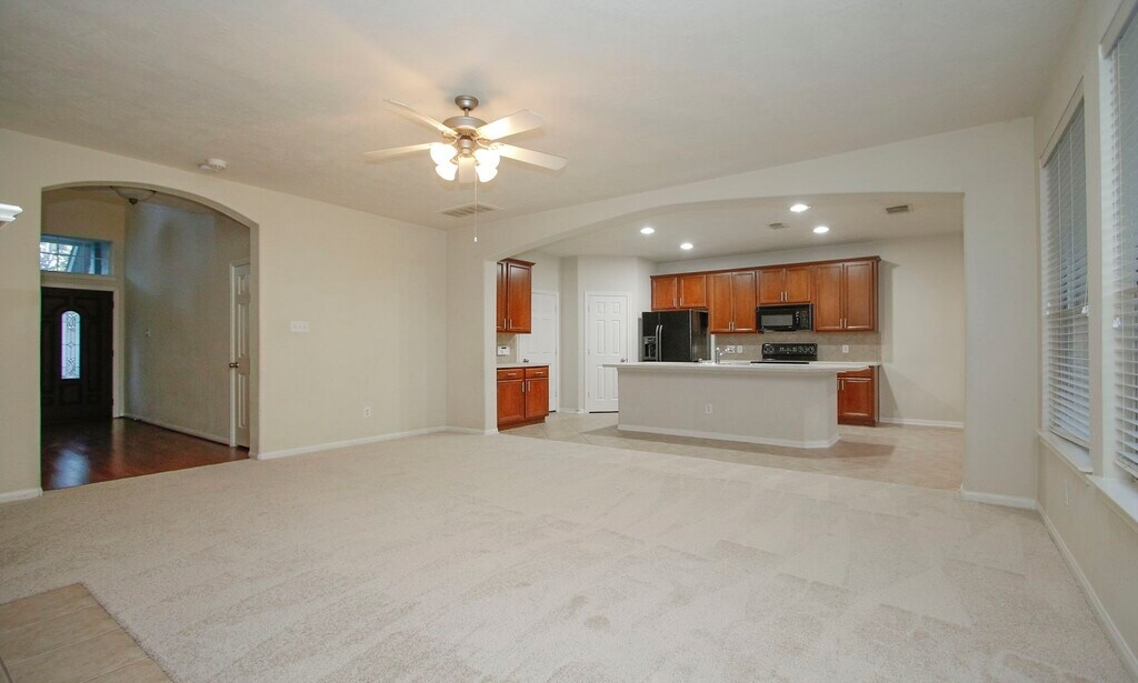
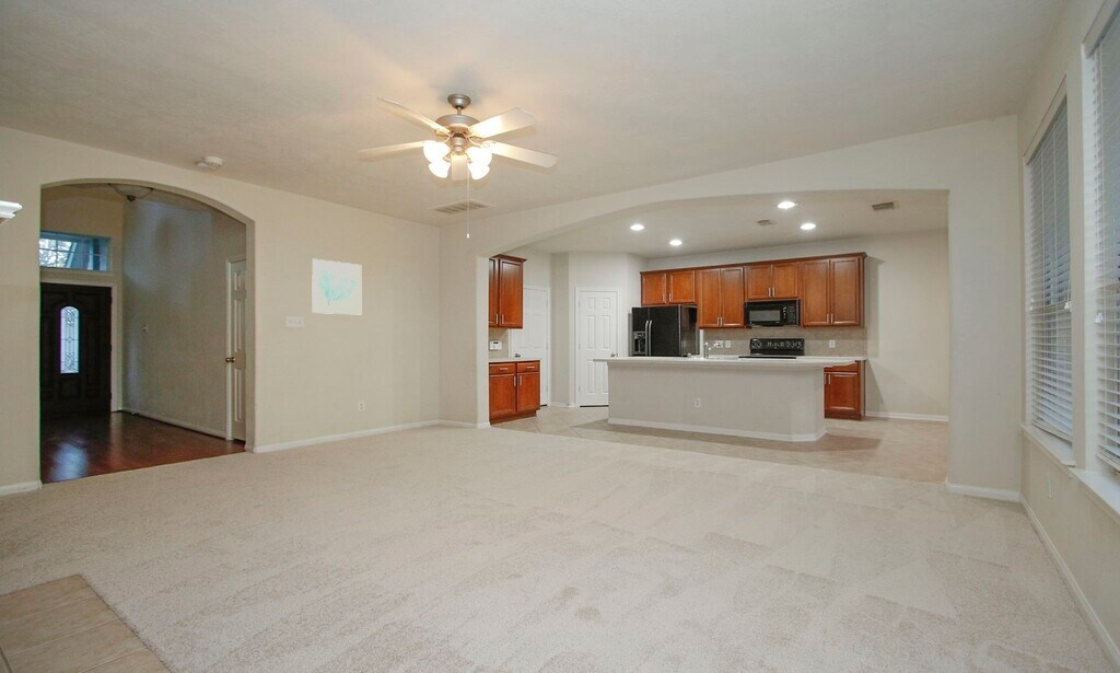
+ wall art (337, 288)
